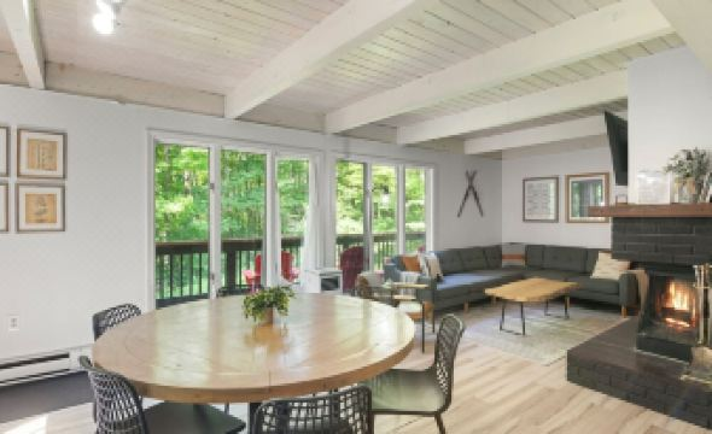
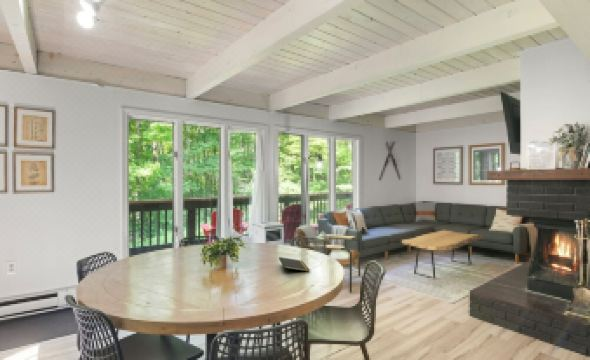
+ notepad (293, 263)
